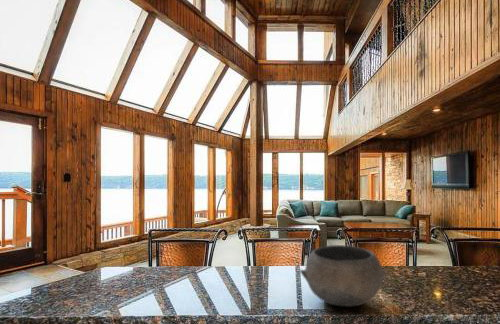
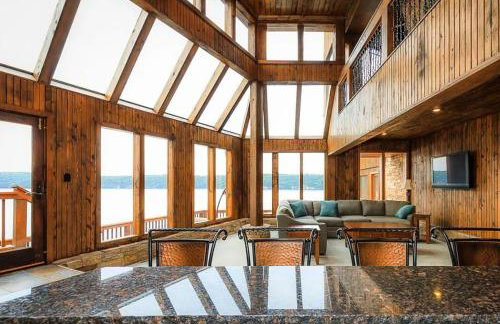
- bowl (343, 276)
